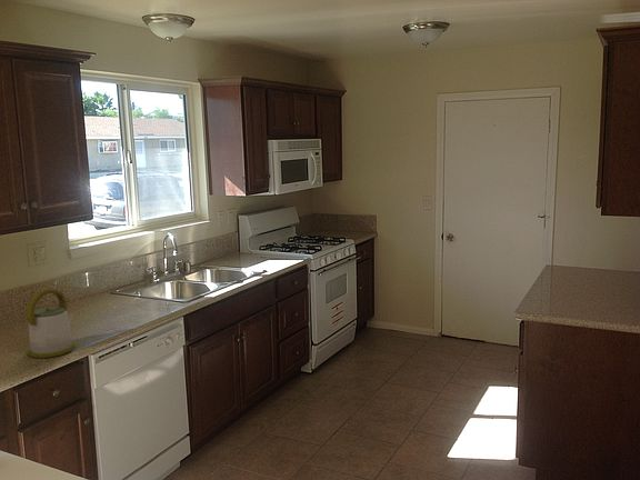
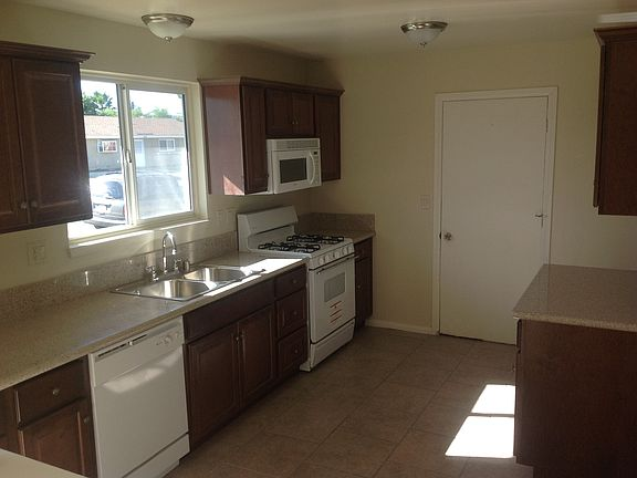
- kettle (51, 319)
